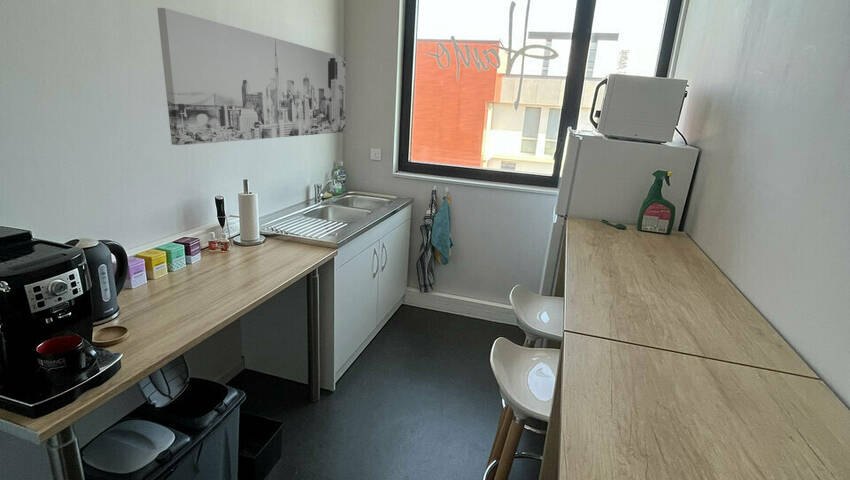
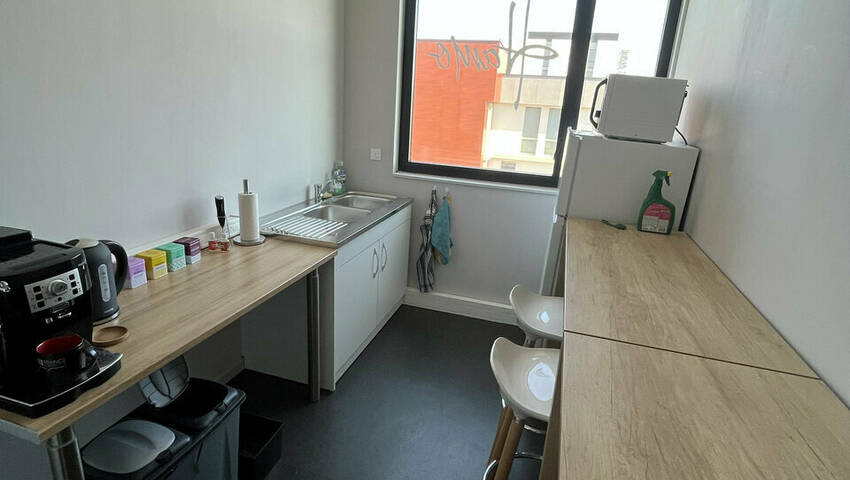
- wall art (280, 89)
